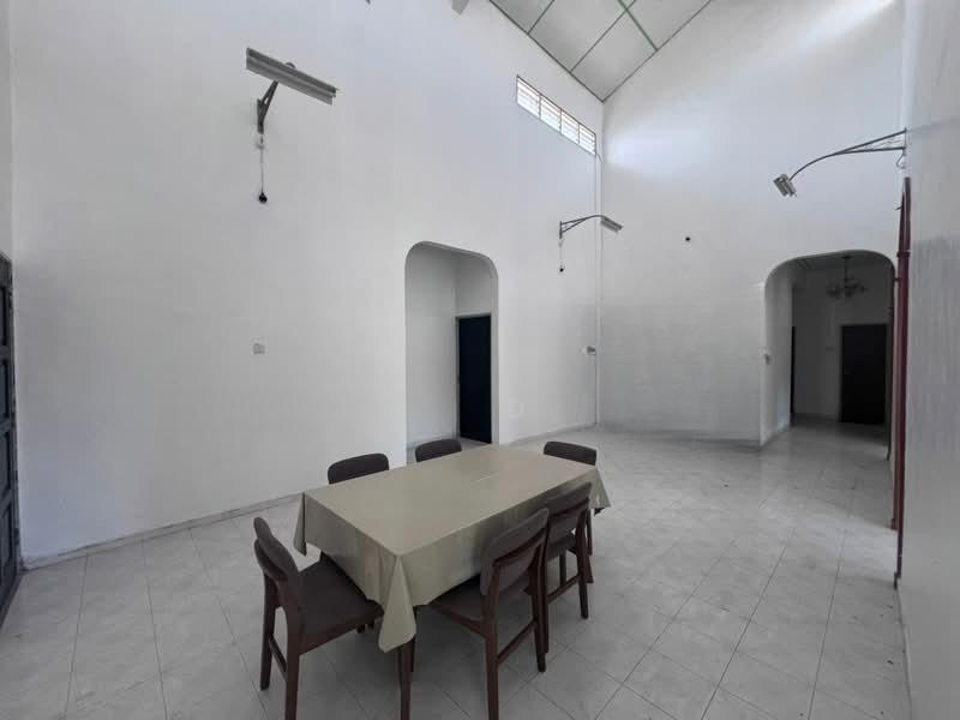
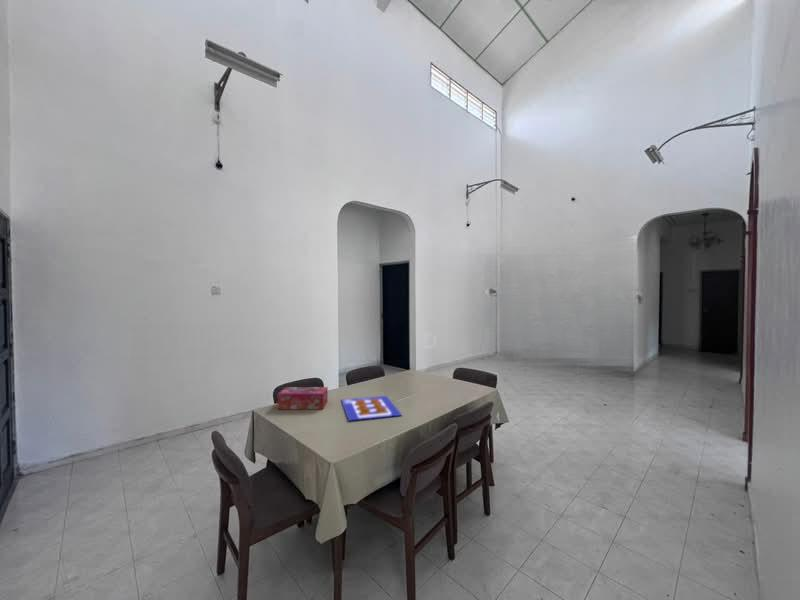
+ tissue box (303, 397)
+ poster (369, 404)
